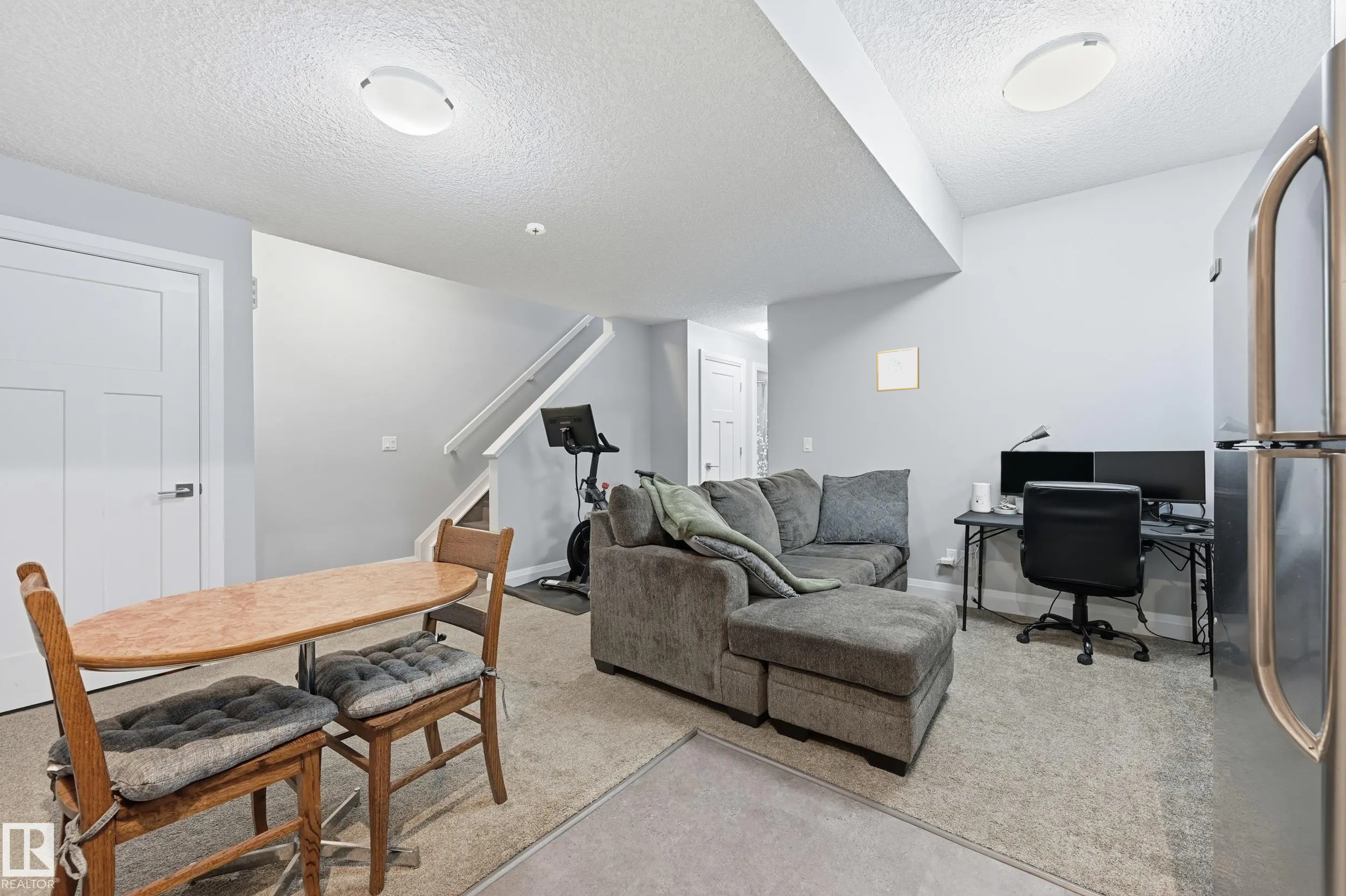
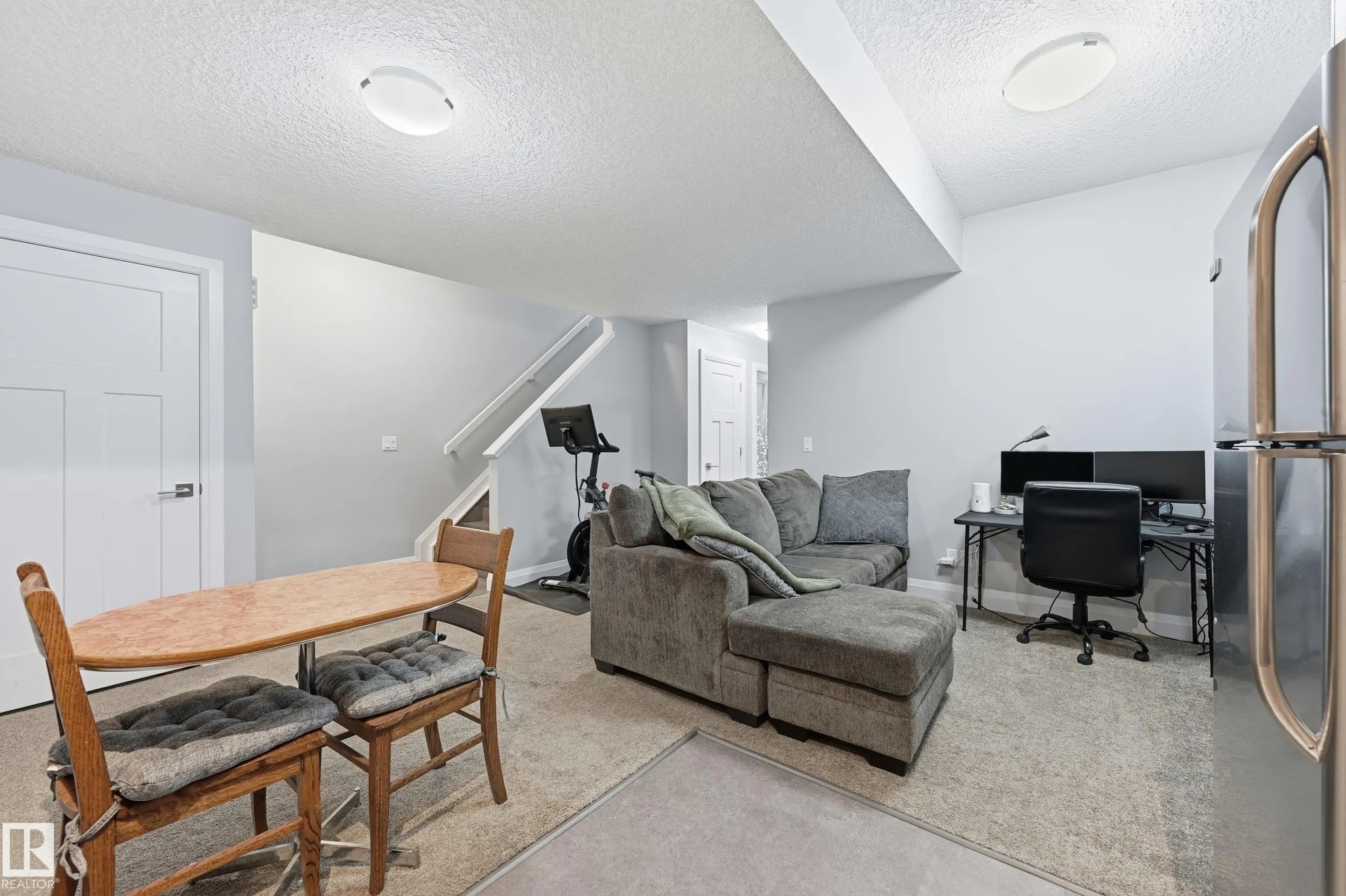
- smoke detector (535, 229)
- wall art (898, 370)
